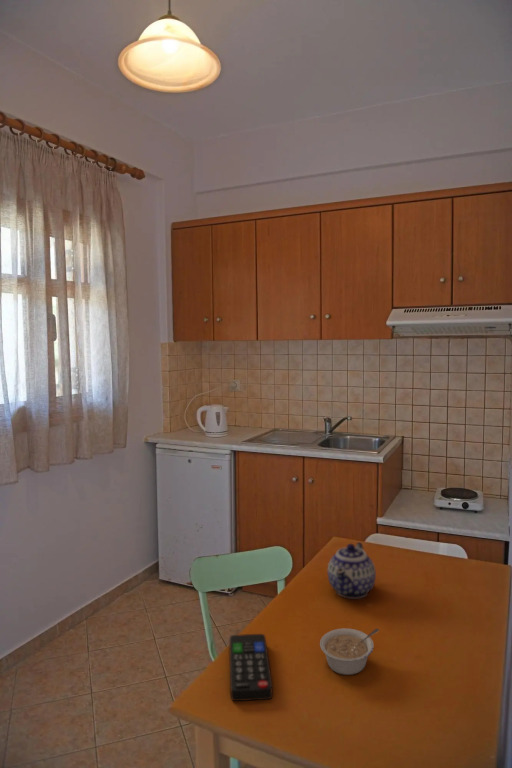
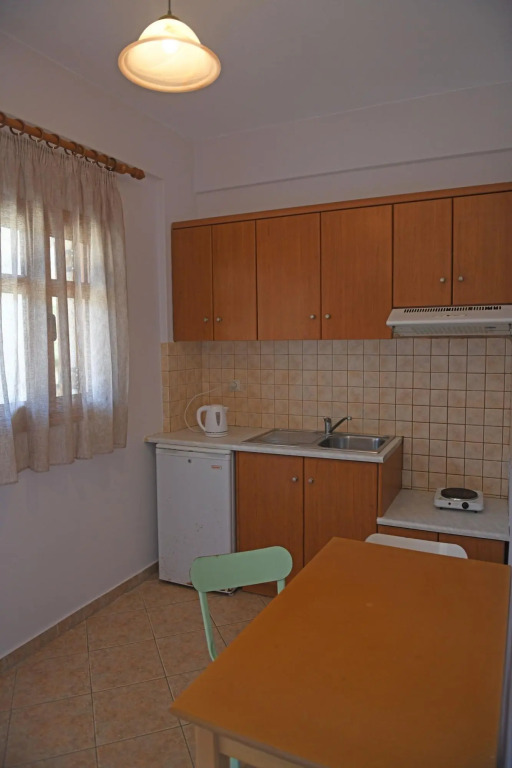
- legume (347, 650)
- teapot (351, 567)
- remote control (249, 663)
